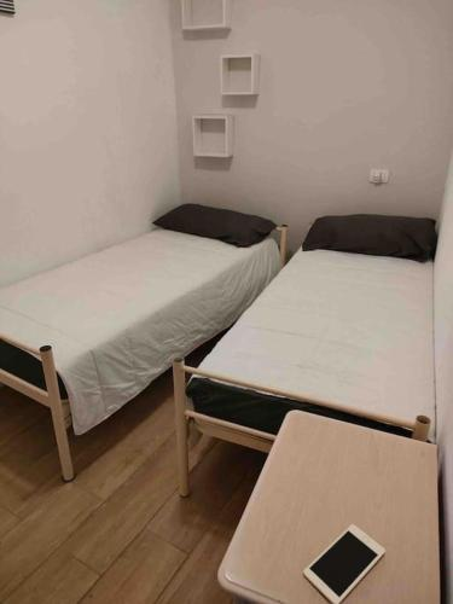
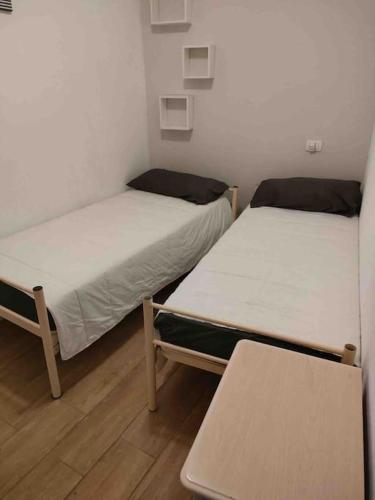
- cell phone (344, 561)
